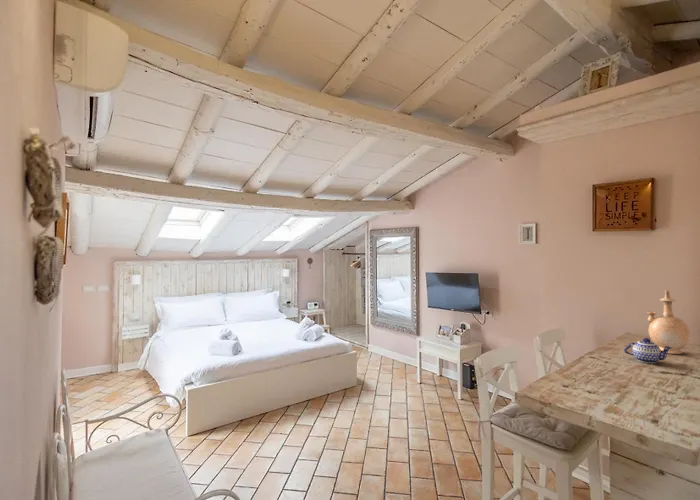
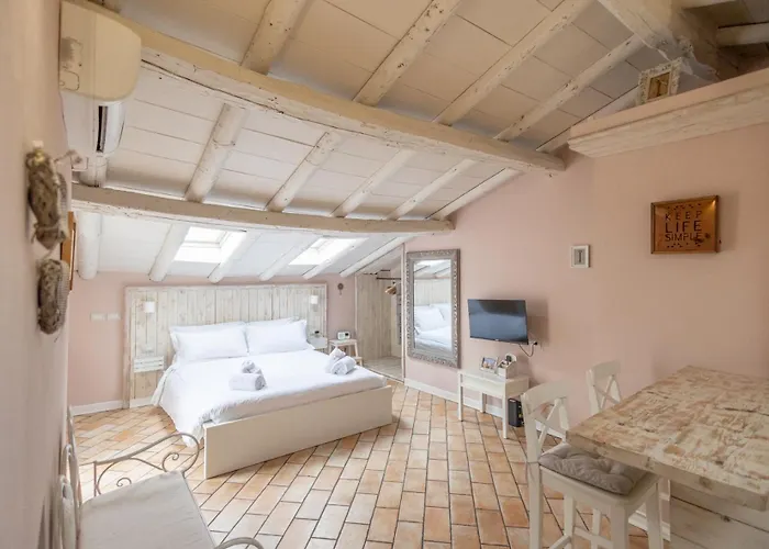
- teapot (647, 349)
- vase (668, 320)
